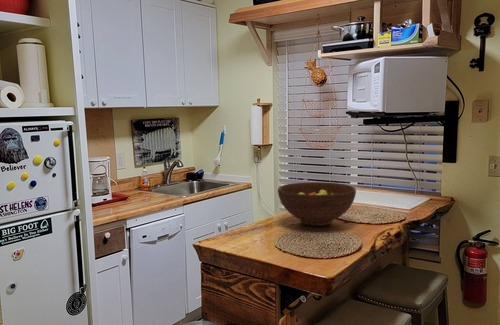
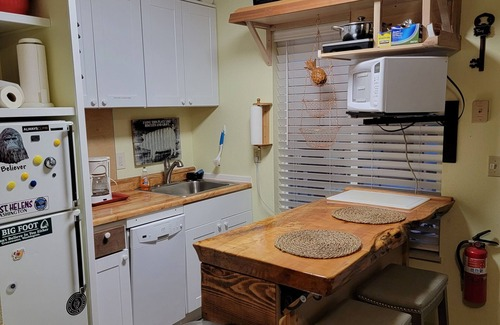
- fruit bowl (316, 205)
